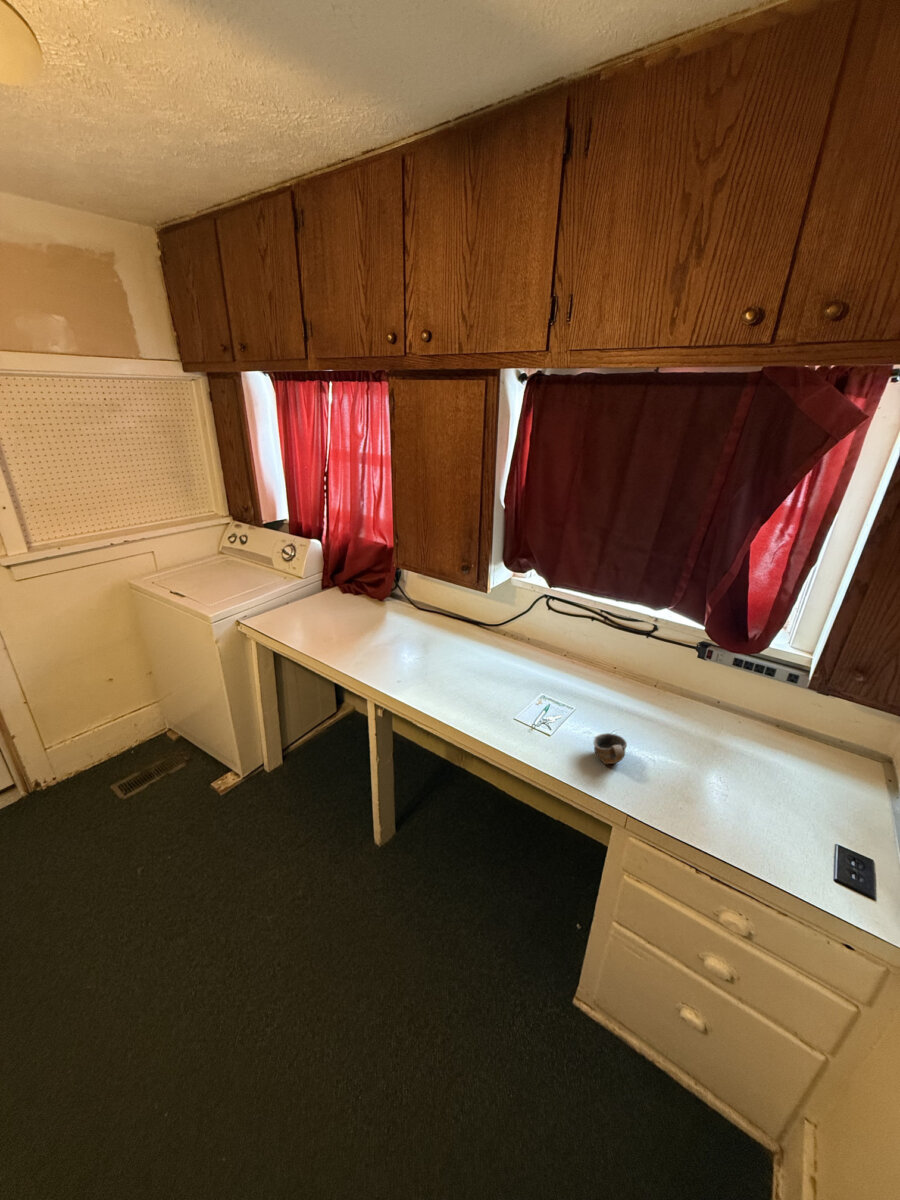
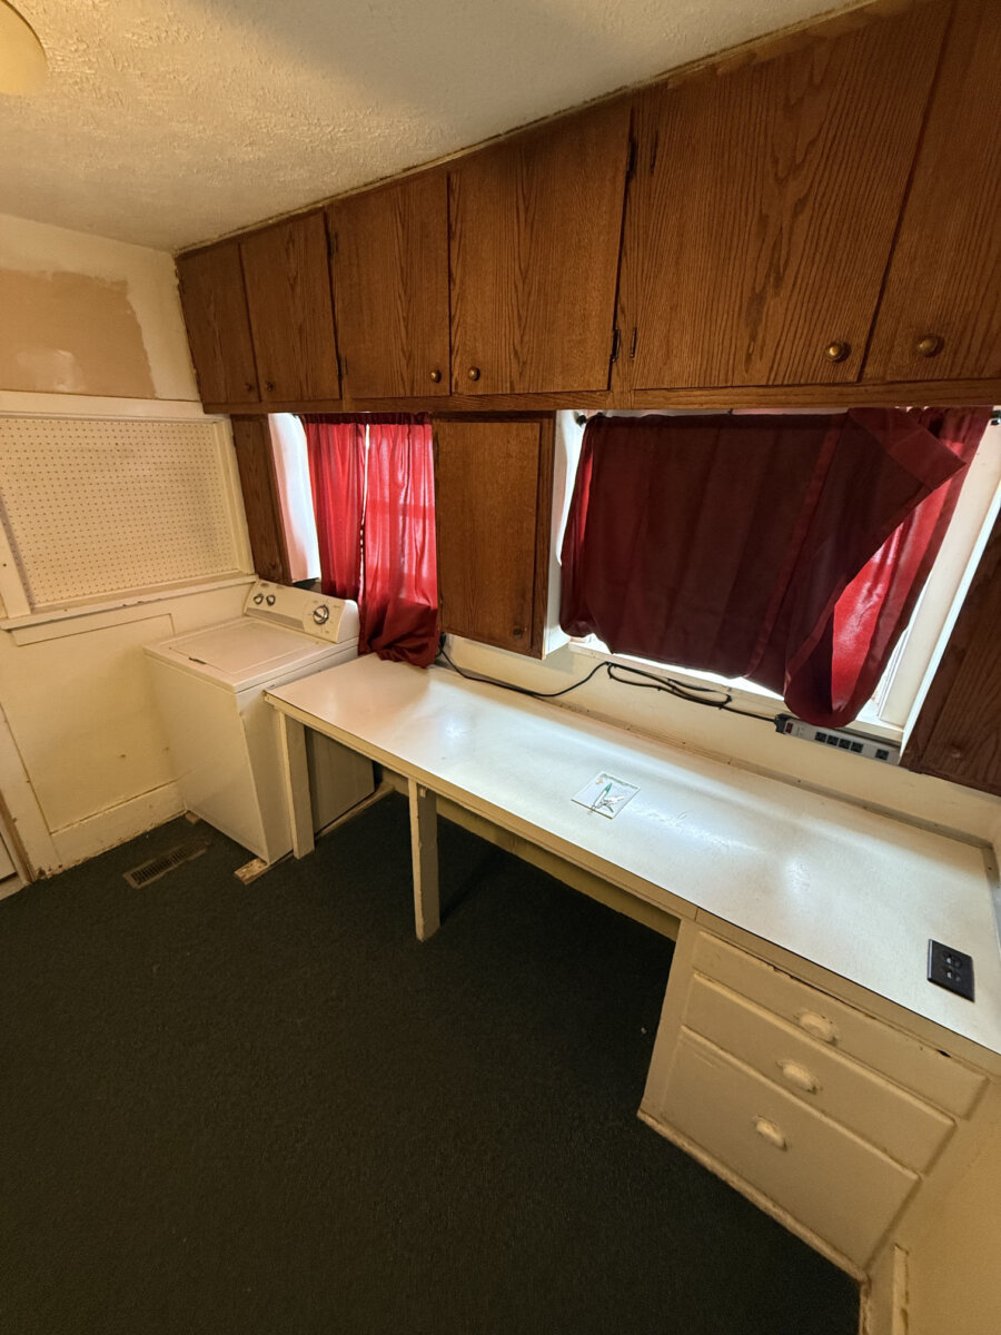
- cup (608, 748)
